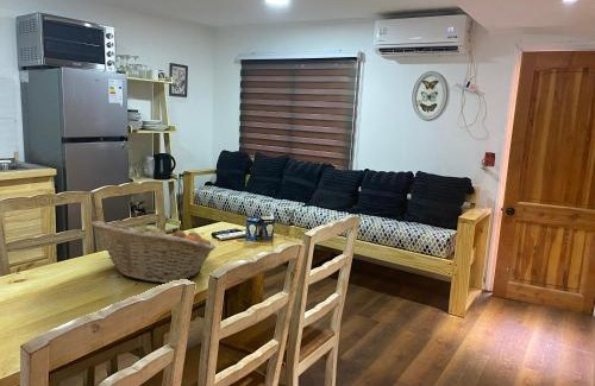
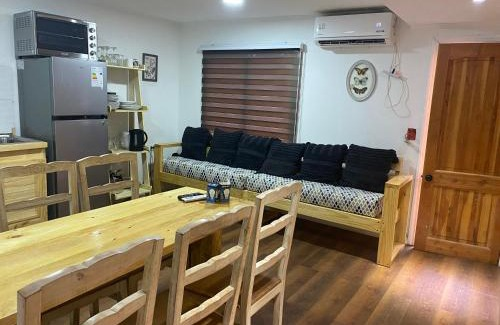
- fruit basket (154, 245)
